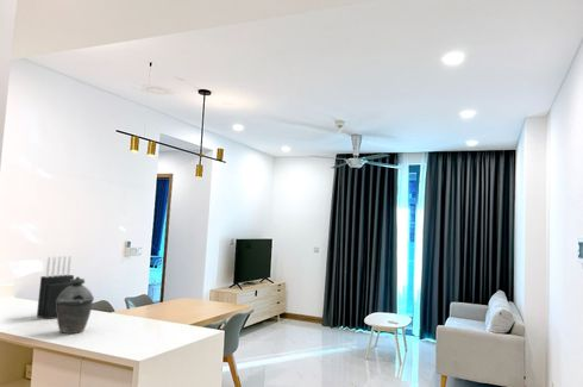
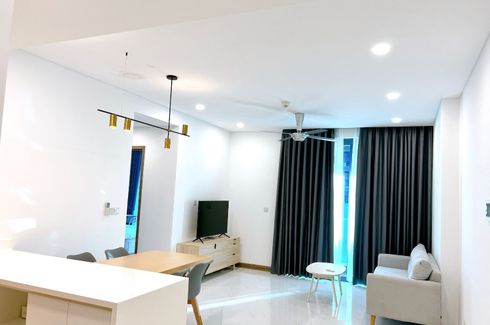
- kettle (74, 304)
- knife block (61, 286)
